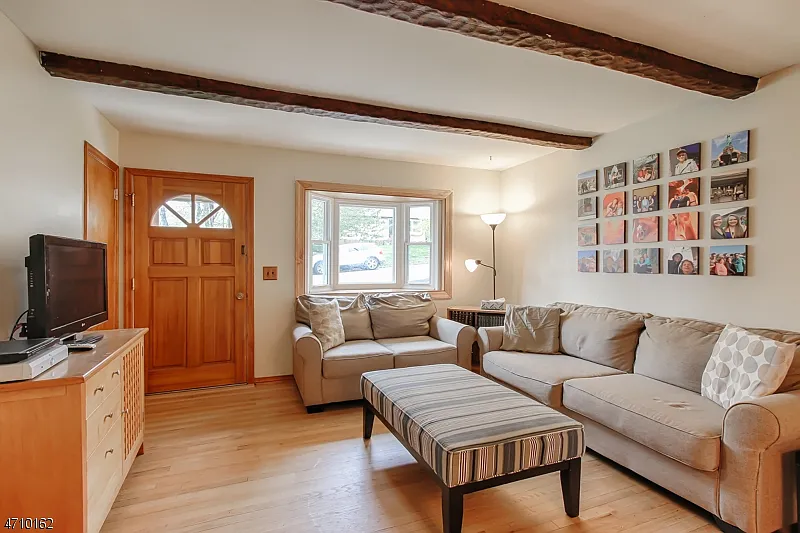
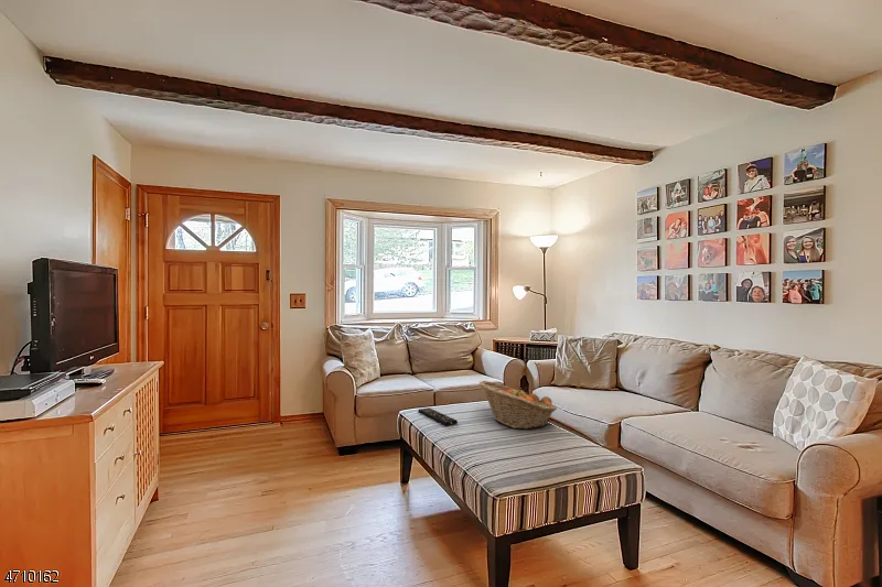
+ fruit basket (516, 401)
+ remote control (437, 415)
